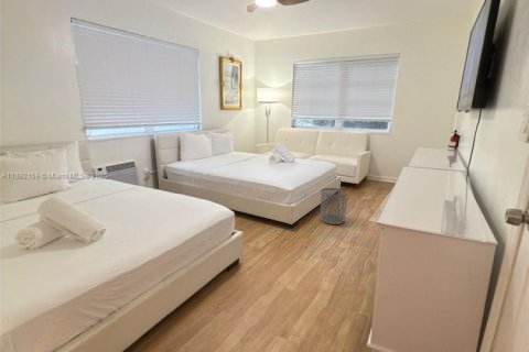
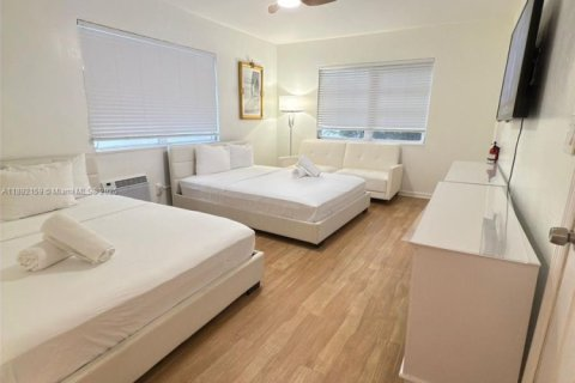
- waste bin (333, 205)
